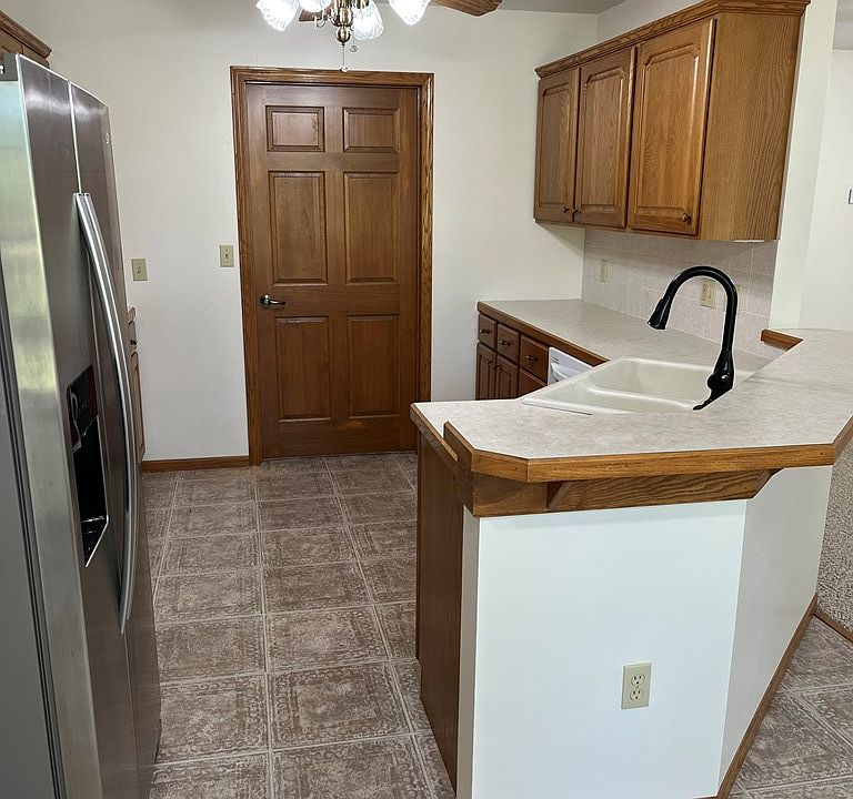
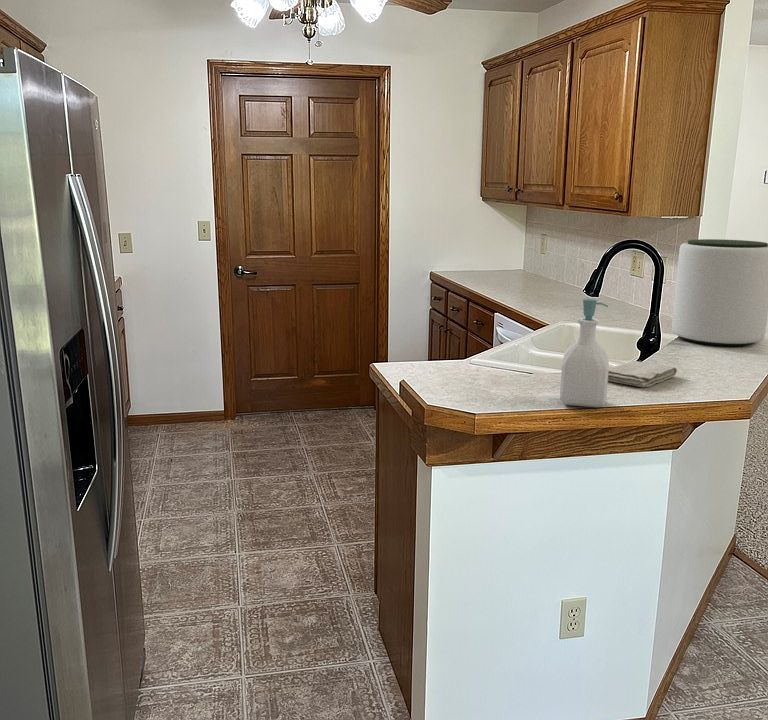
+ plant pot (721, 290)
+ soap bottle (586, 351)
+ washcloth (639, 372)
